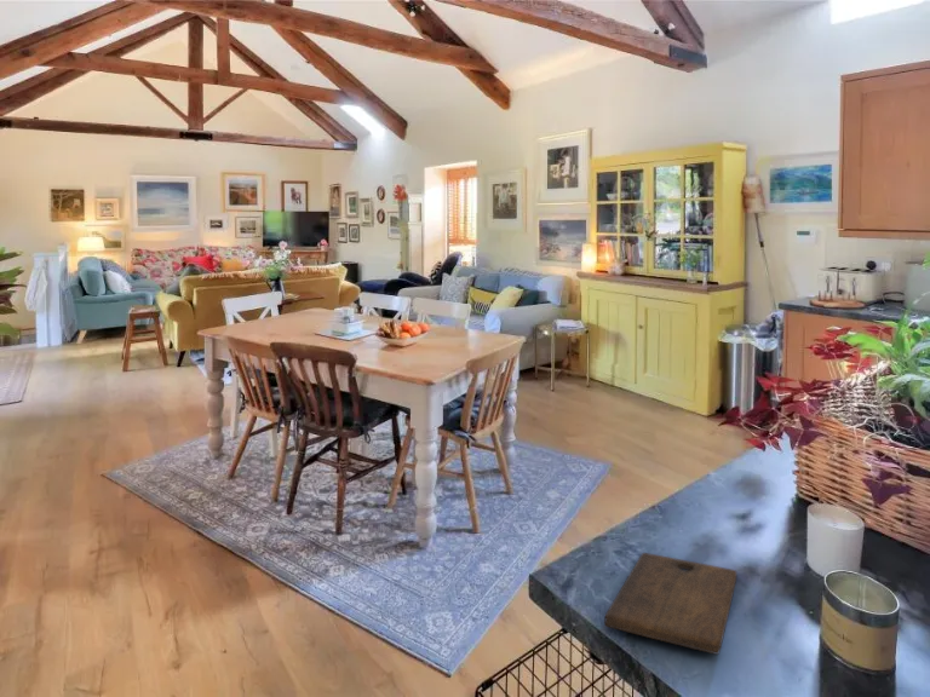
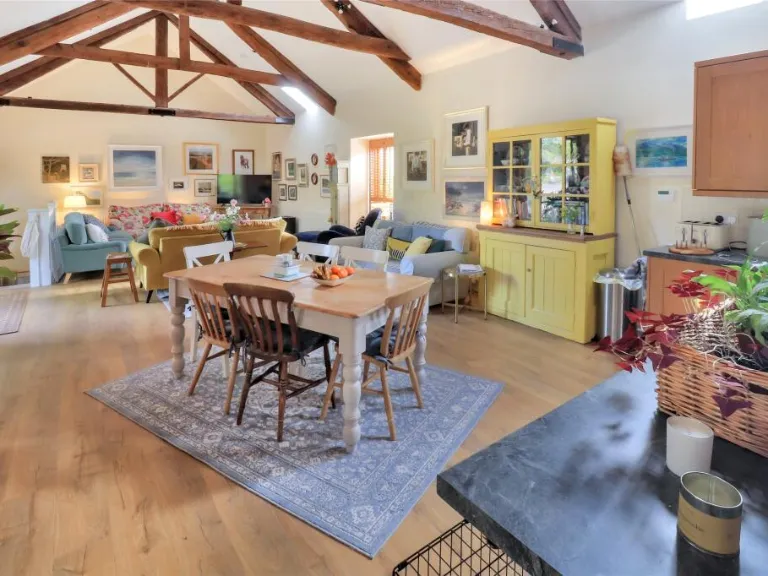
- cutting board (674, 595)
